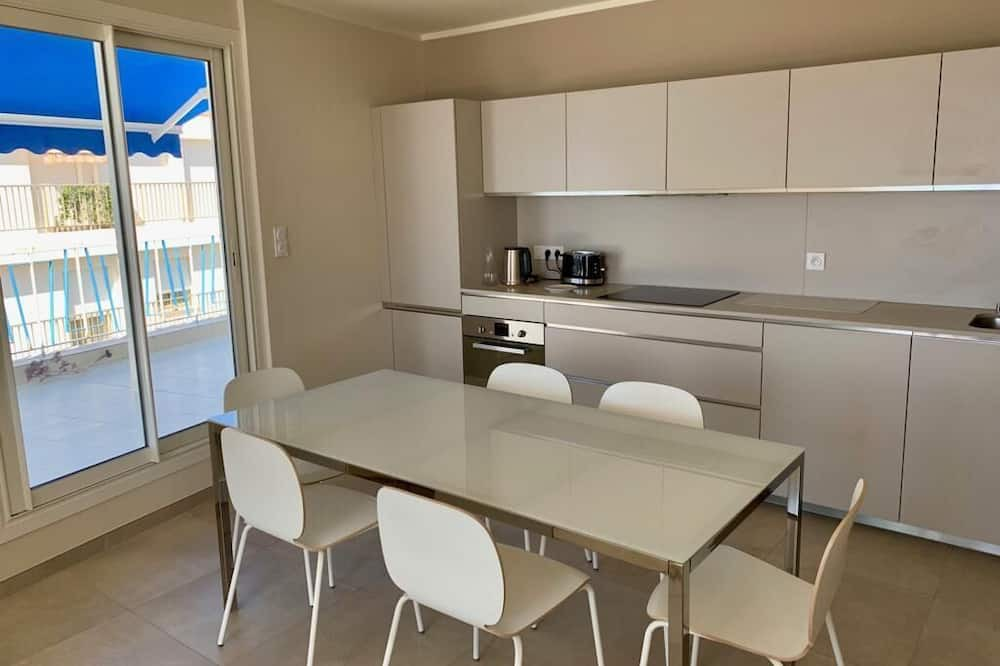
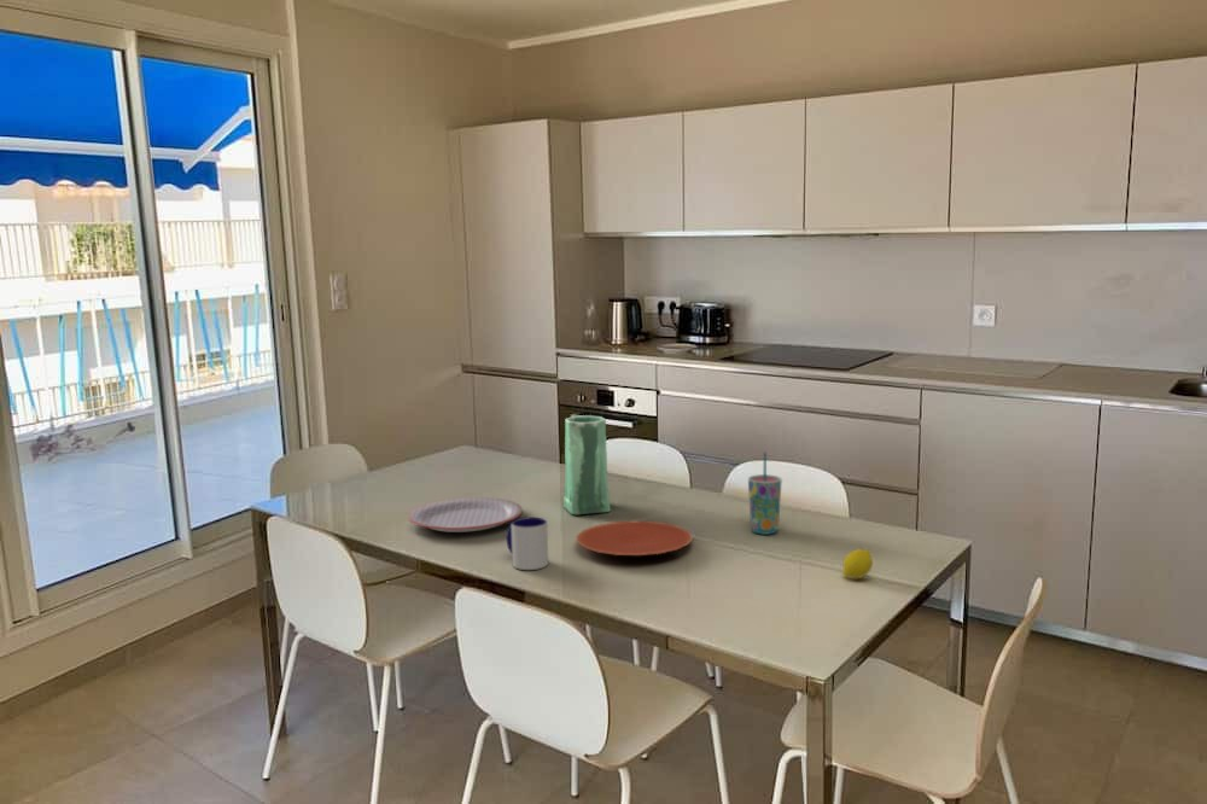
+ plate (466, 515)
+ fruit (857, 564)
+ cup (764, 491)
+ vase (585, 464)
+ mug (524, 541)
+ plate (634, 541)
